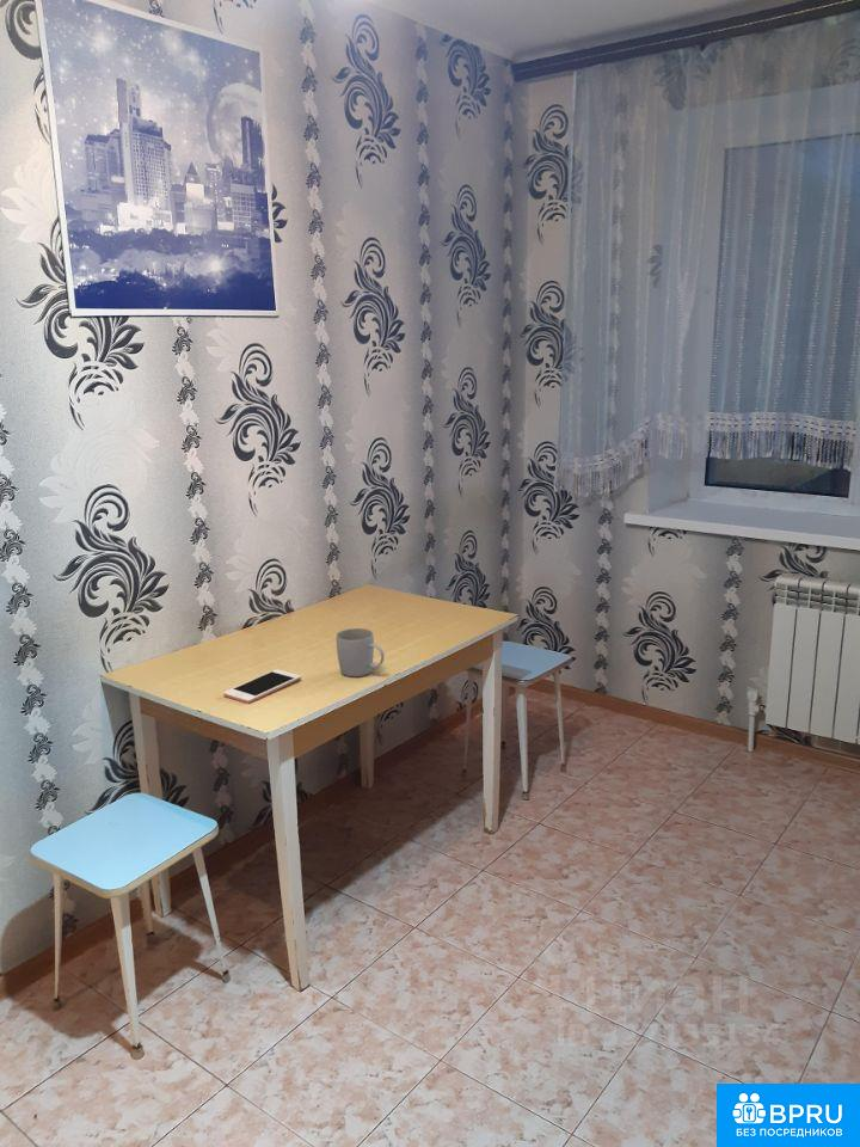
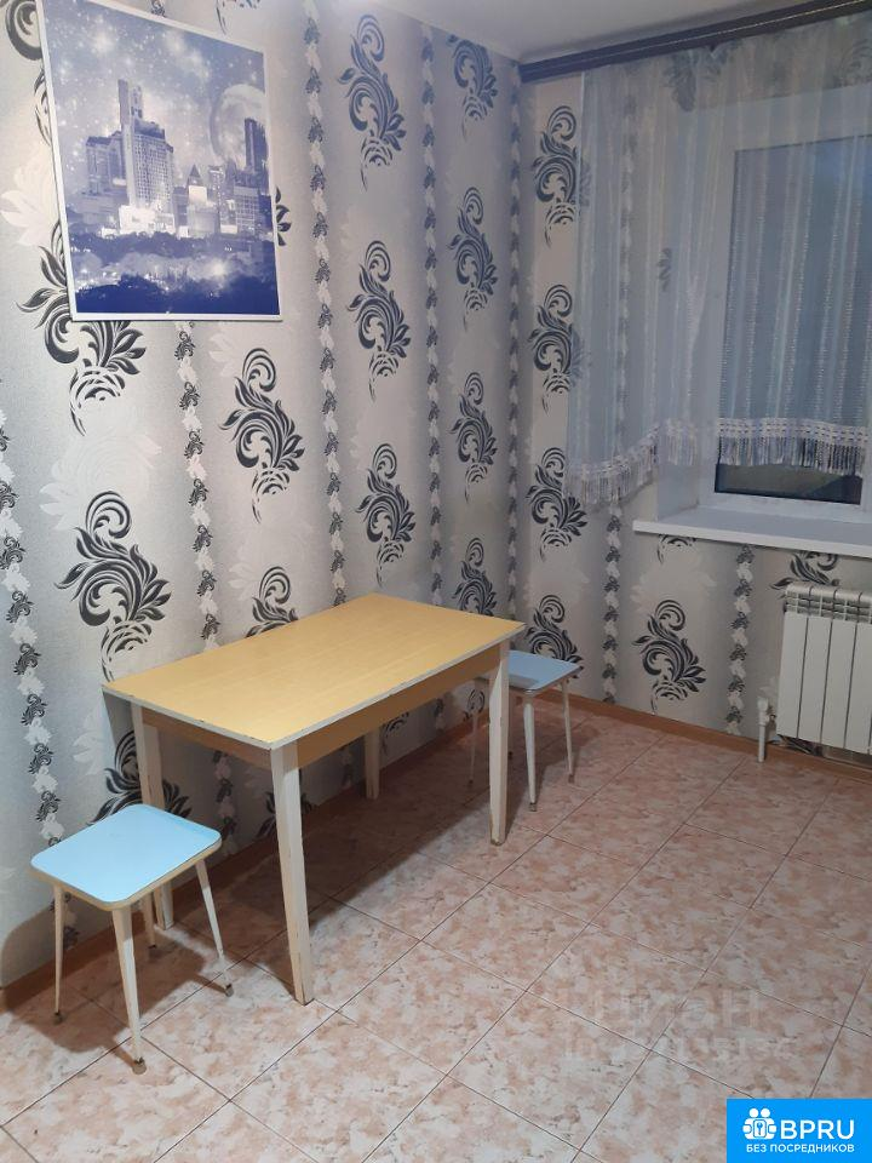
- mug (361, 654)
- cell phone (263, 685)
